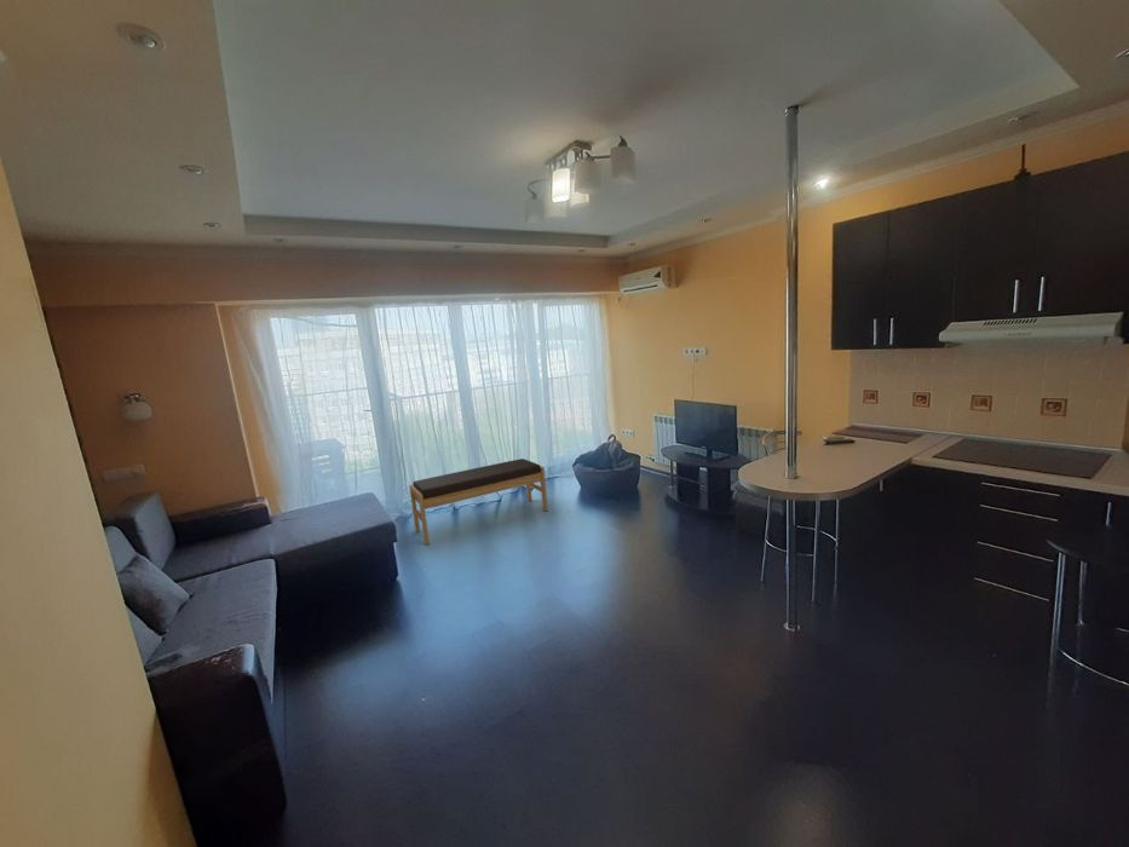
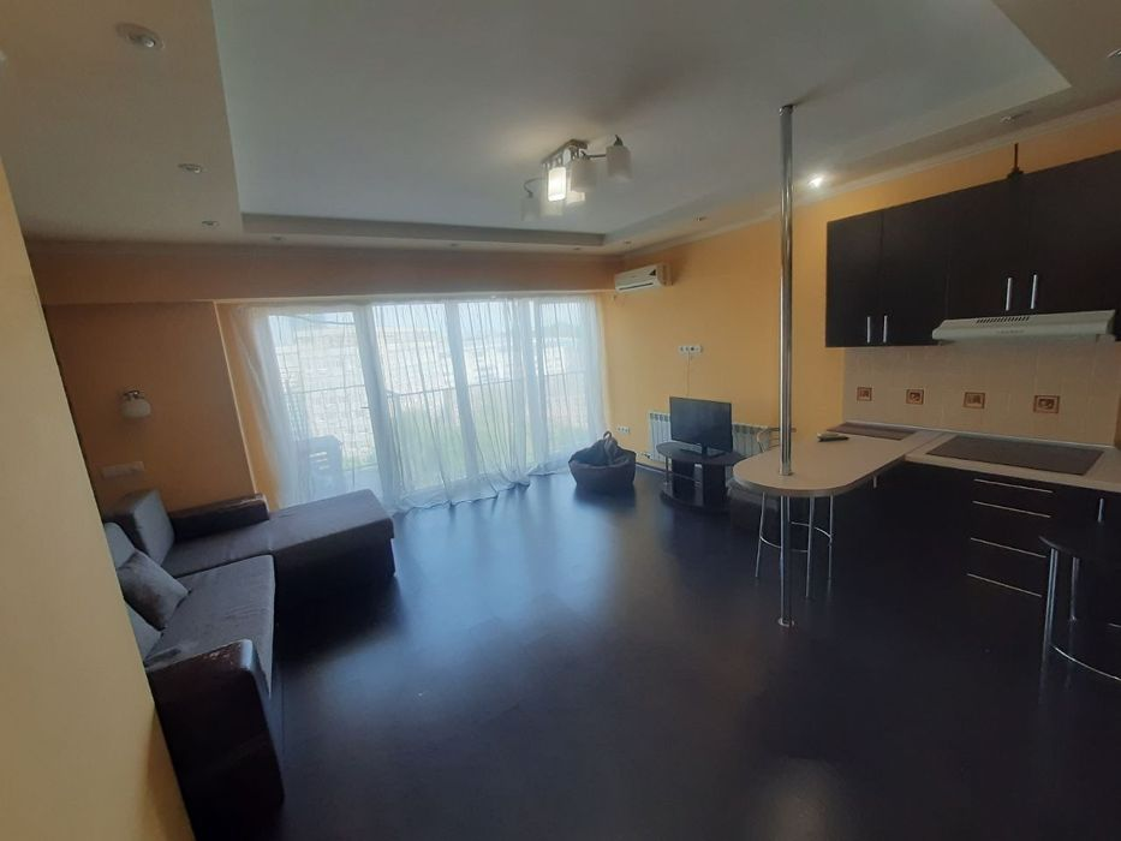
- bench (480, 495)
